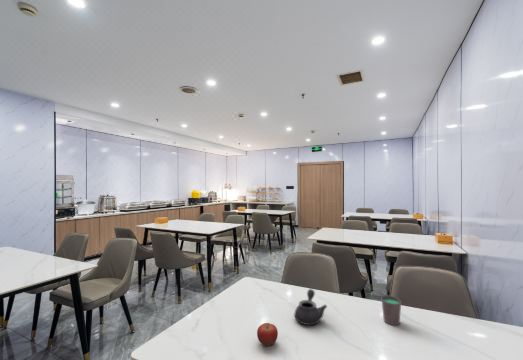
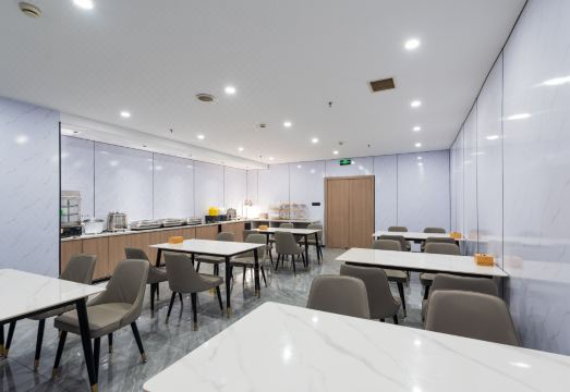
- cup (391, 310)
- teapot (310, 306)
- fruit (267, 332)
